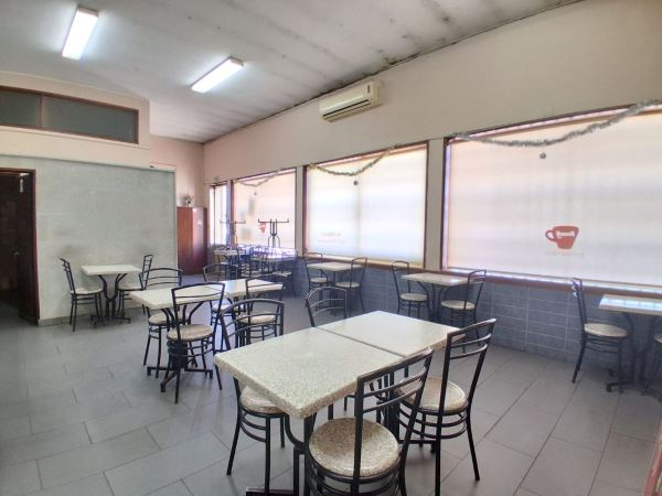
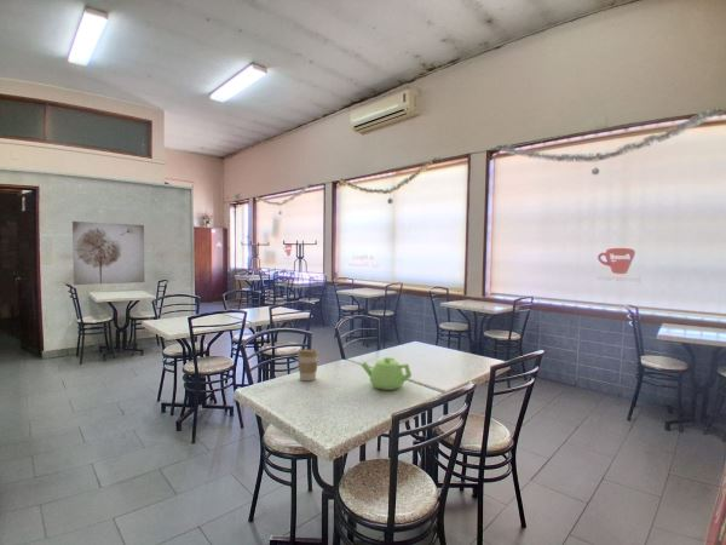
+ coffee cup (307, 363)
+ teapot (386, 369)
+ wall art (110, 253)
